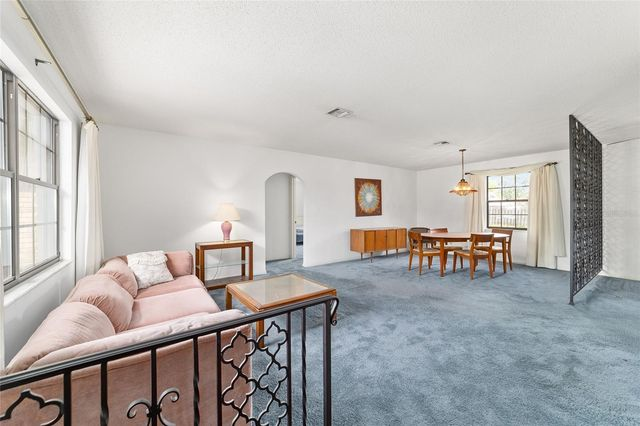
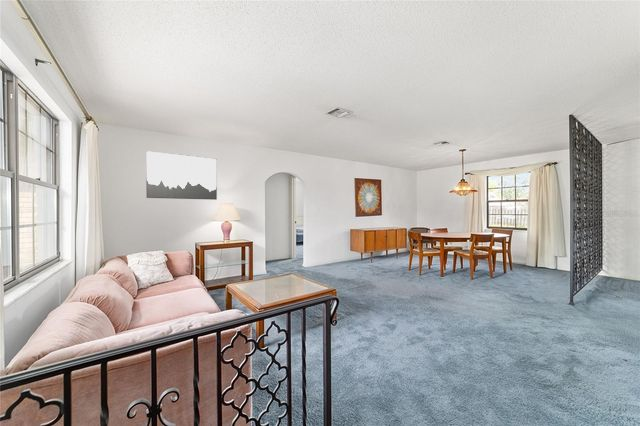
+ wall art (183, 177)
